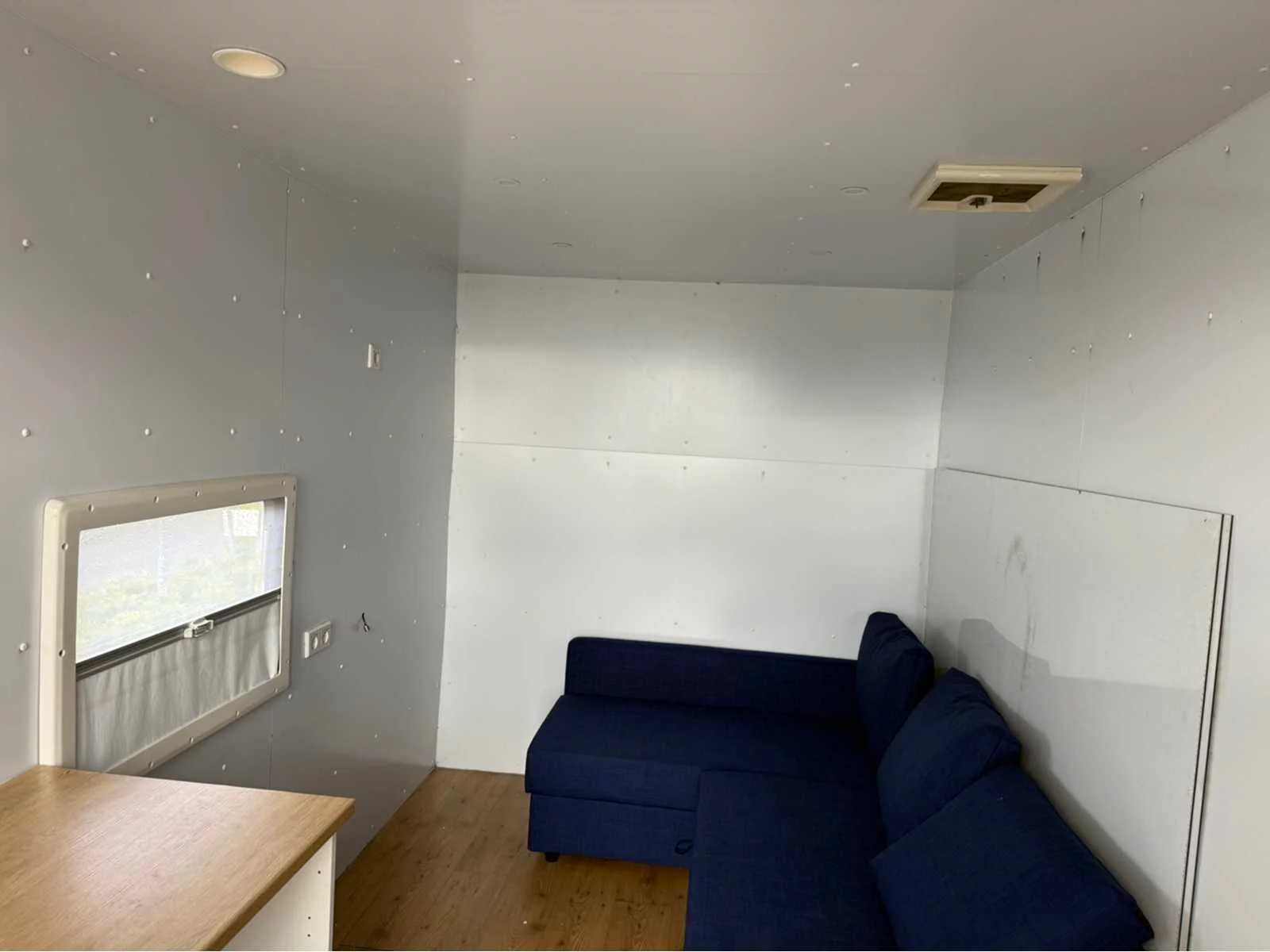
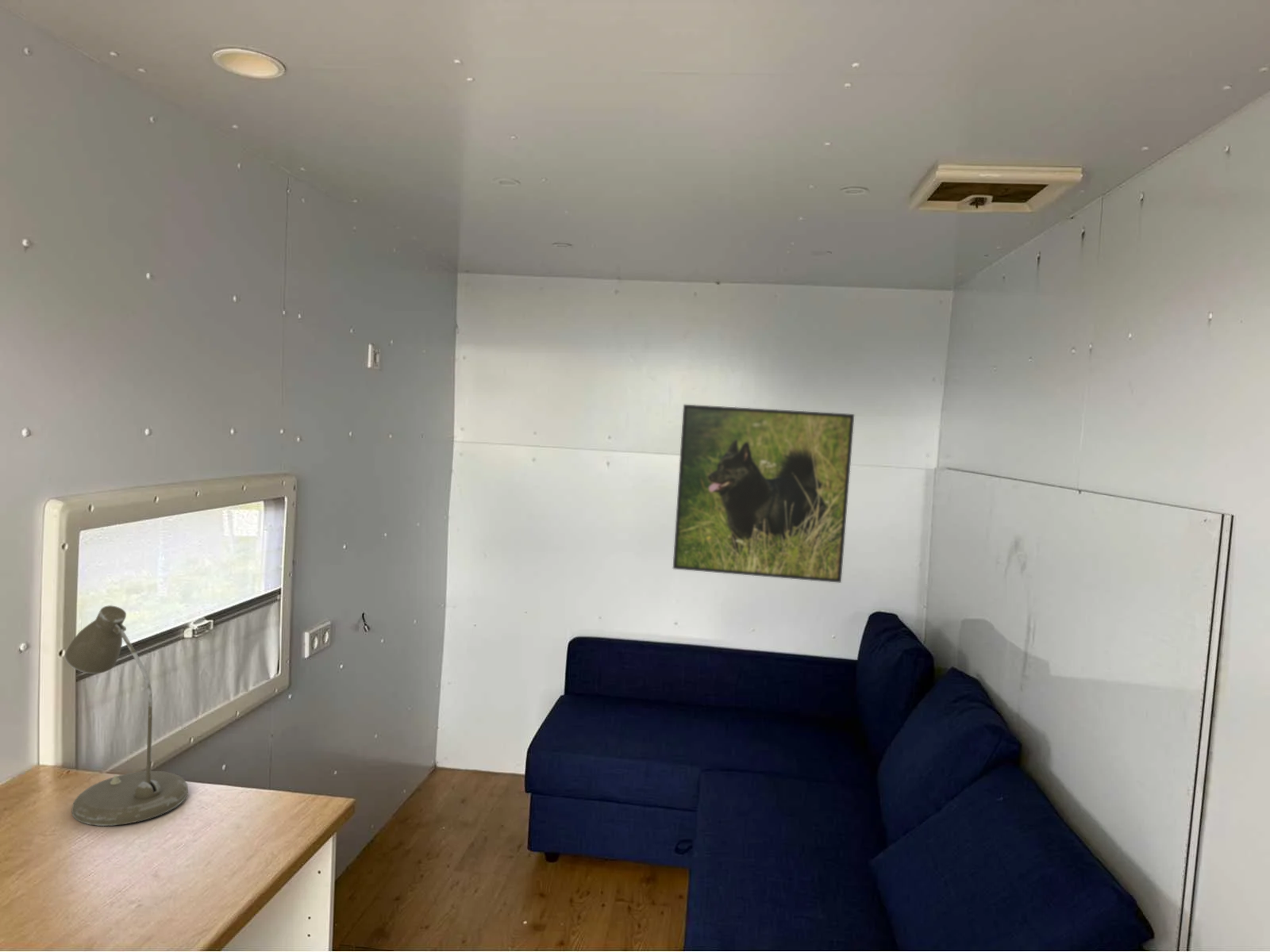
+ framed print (761, 493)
+ desk lamp (148, 705)
